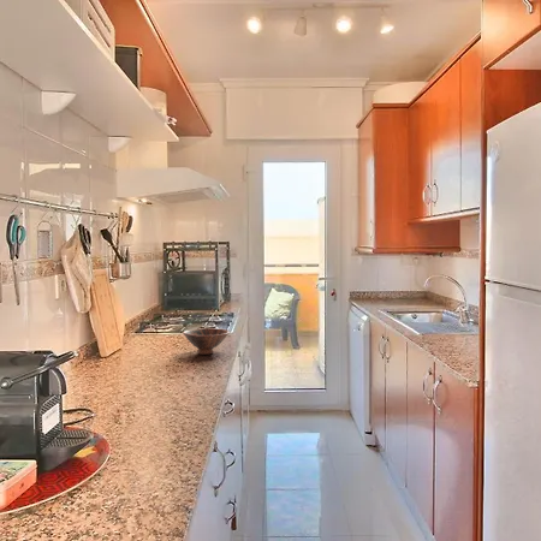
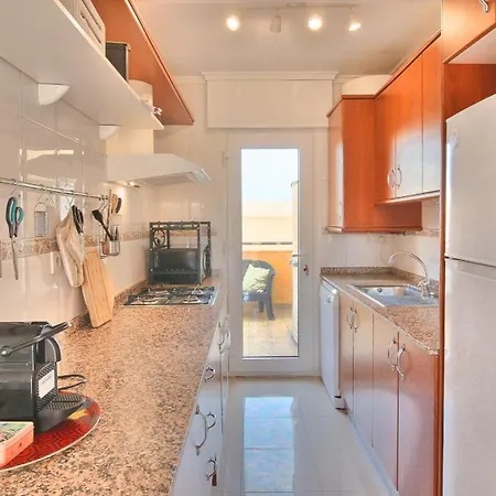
- bowl (206, 341)
